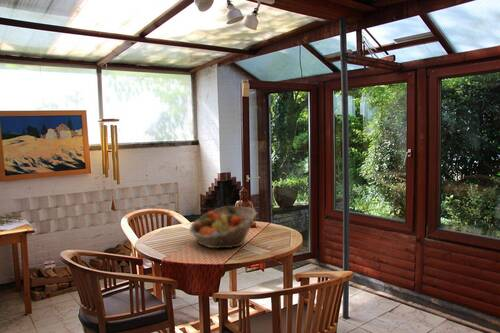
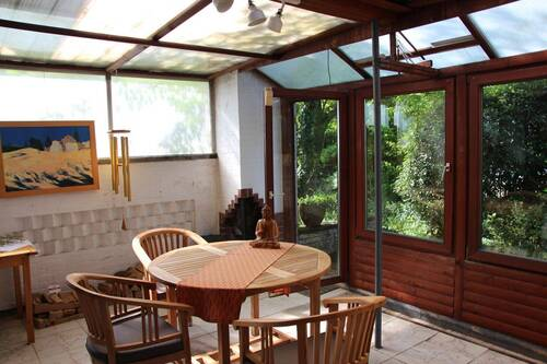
- fruit basket (222, 226)
